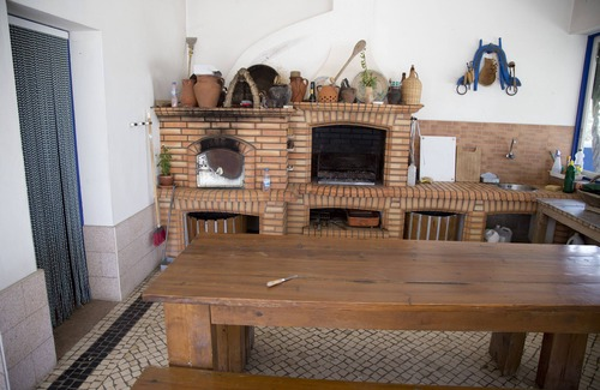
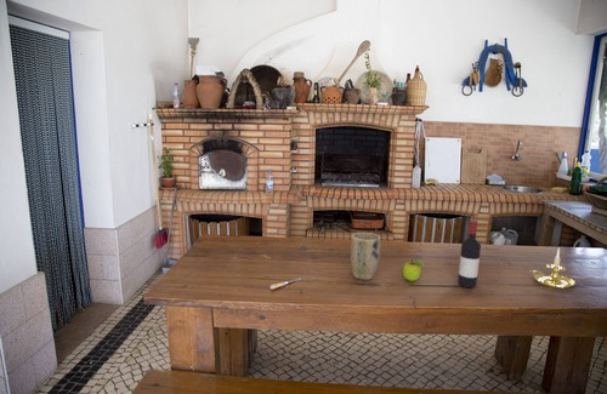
+ plant pot (364, 256)
+ candle holder (552, 264)
+ fruit (413, 269)
+ wine bottle (470, 253)
